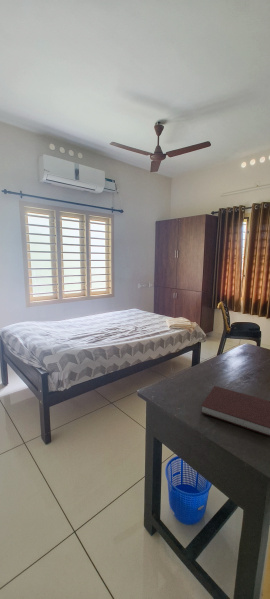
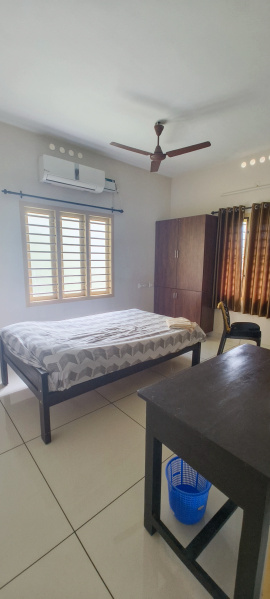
- notebook (239, 407)
